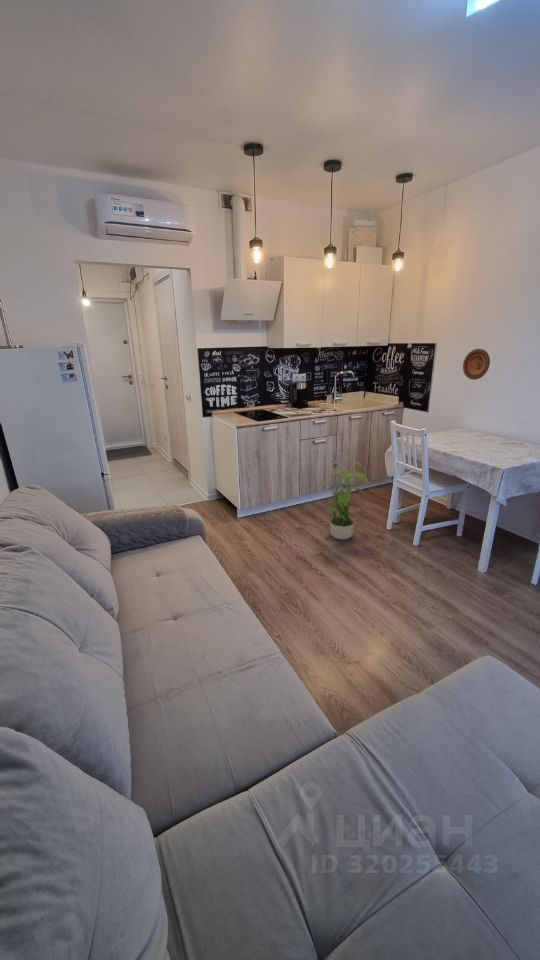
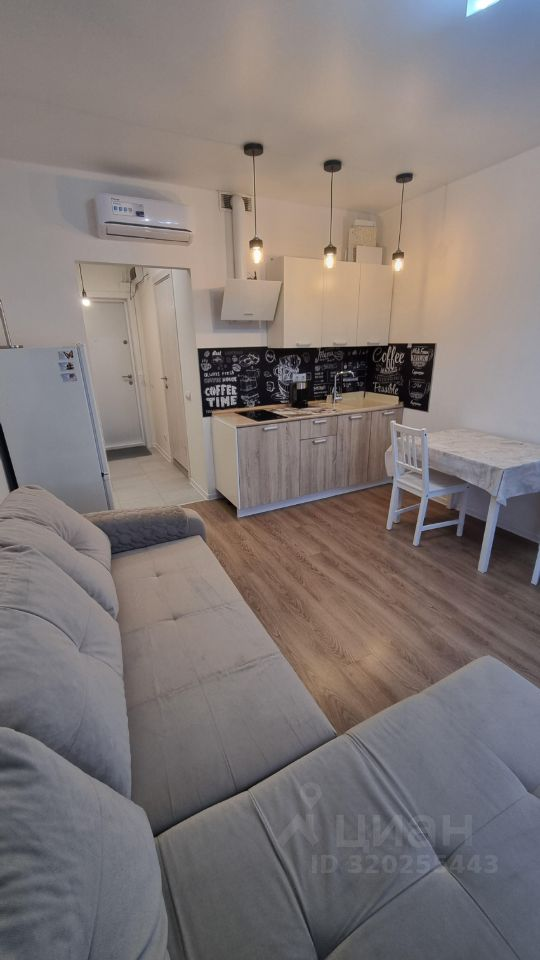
- potted plant (348, 501)
- decorative plate (476, 364)
